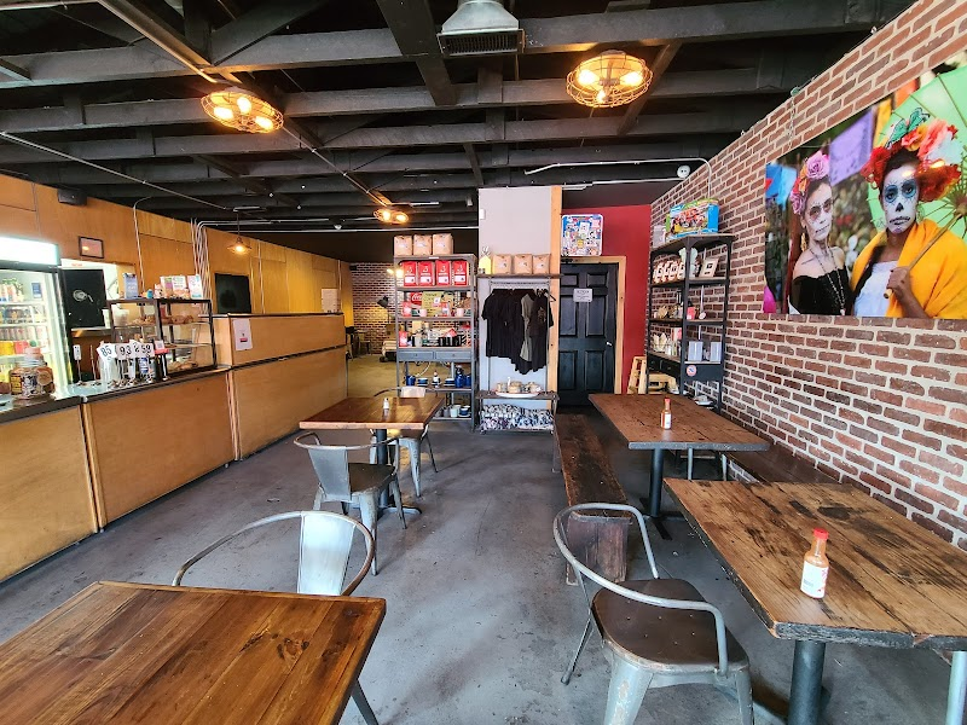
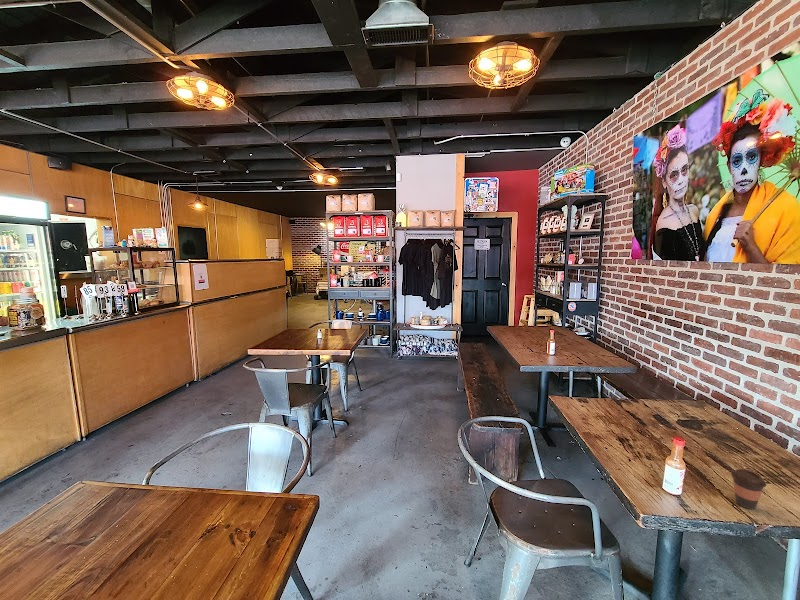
+ coffee cup (747, 489)
